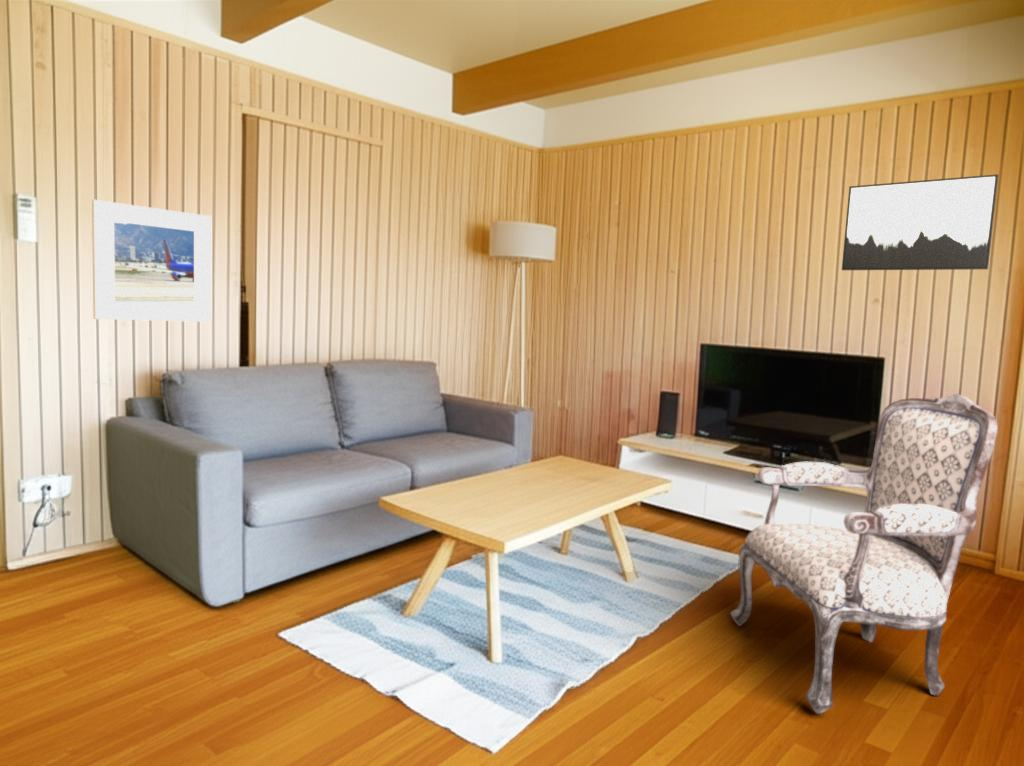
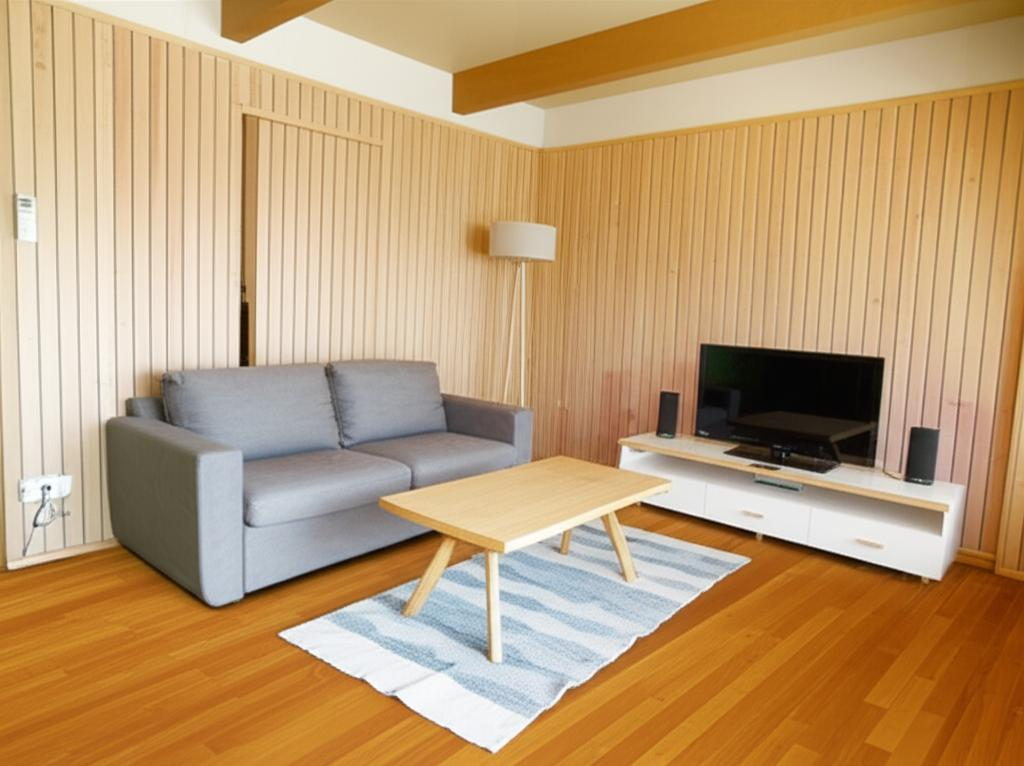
- armchair (864, 530)
- wall art (915, 225)
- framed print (155, 265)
